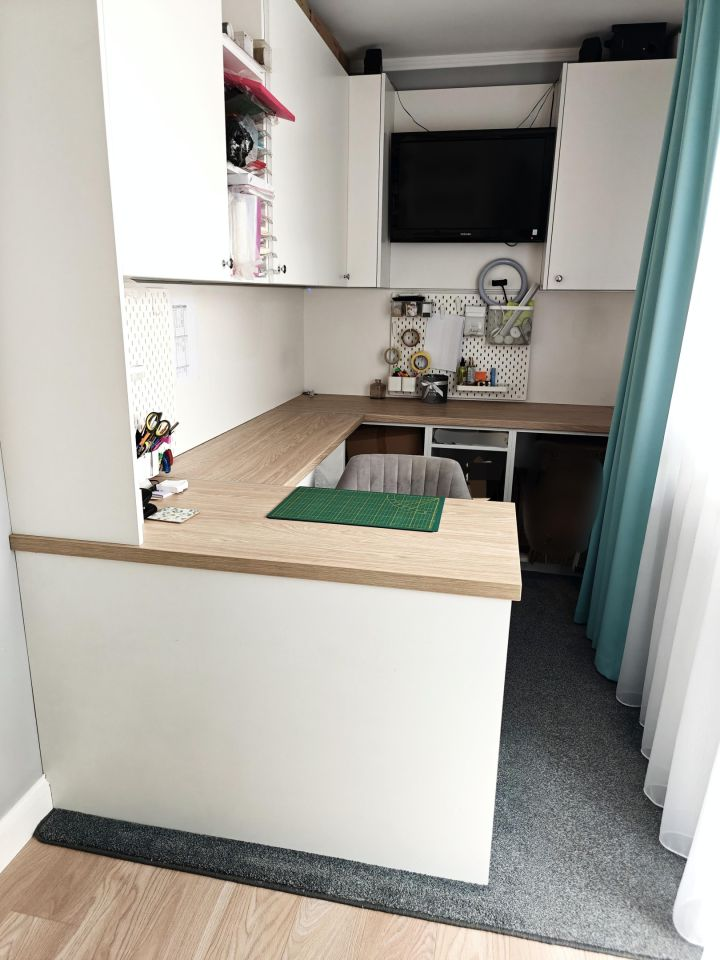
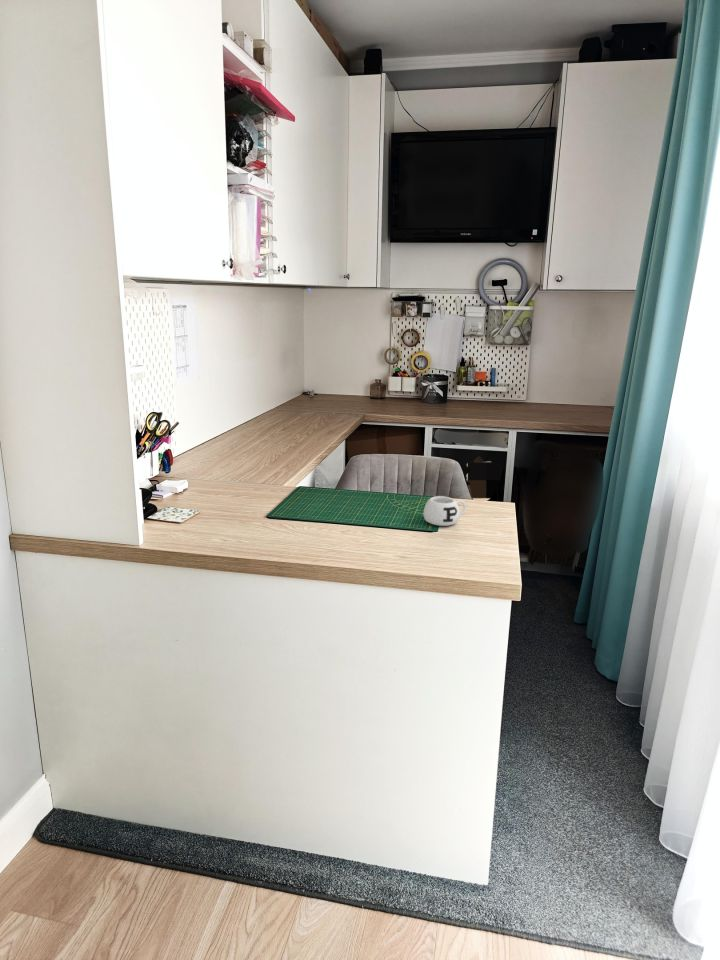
+ mug (446, 509)
